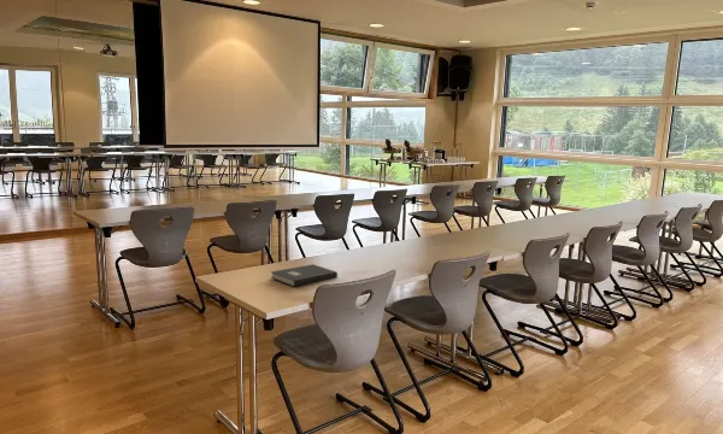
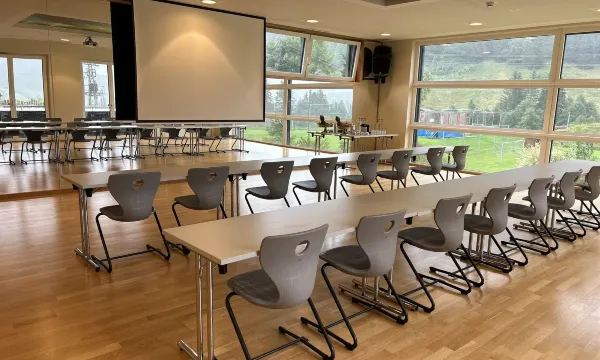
- book (304, 275)
